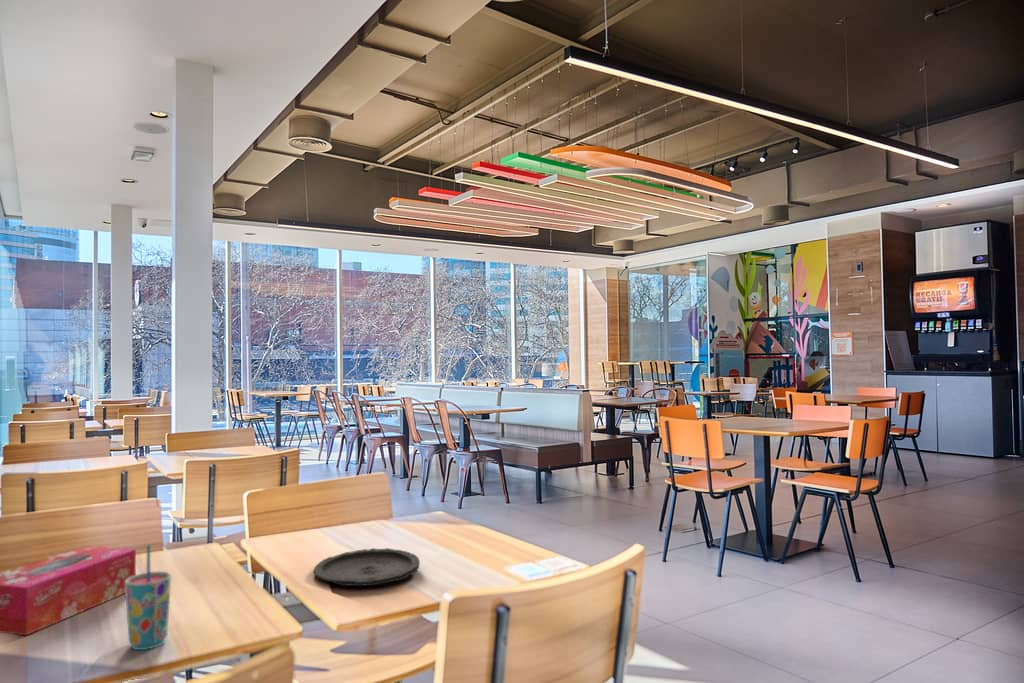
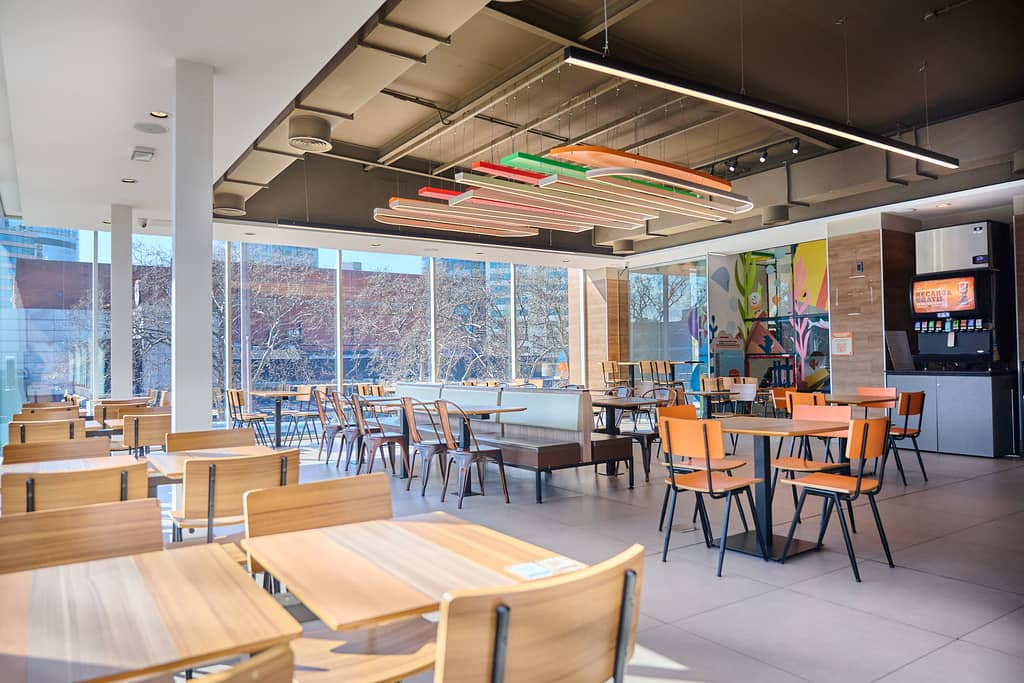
- plate (367, 567)
- tissue box (59, 586)
- cup (148, 595)
